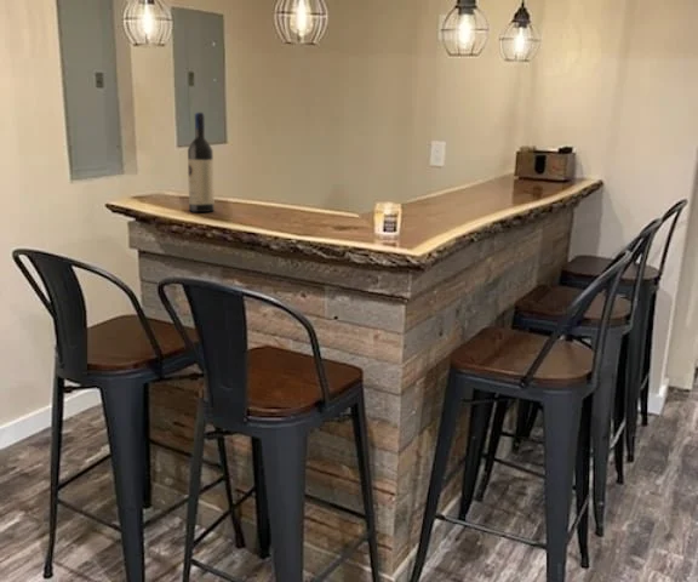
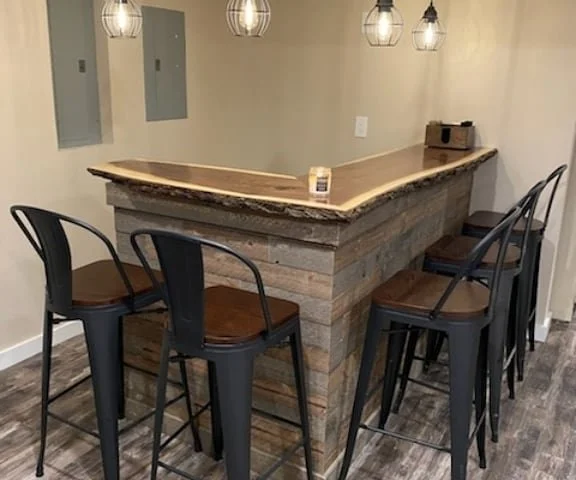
- wine bottle (200, 161)
